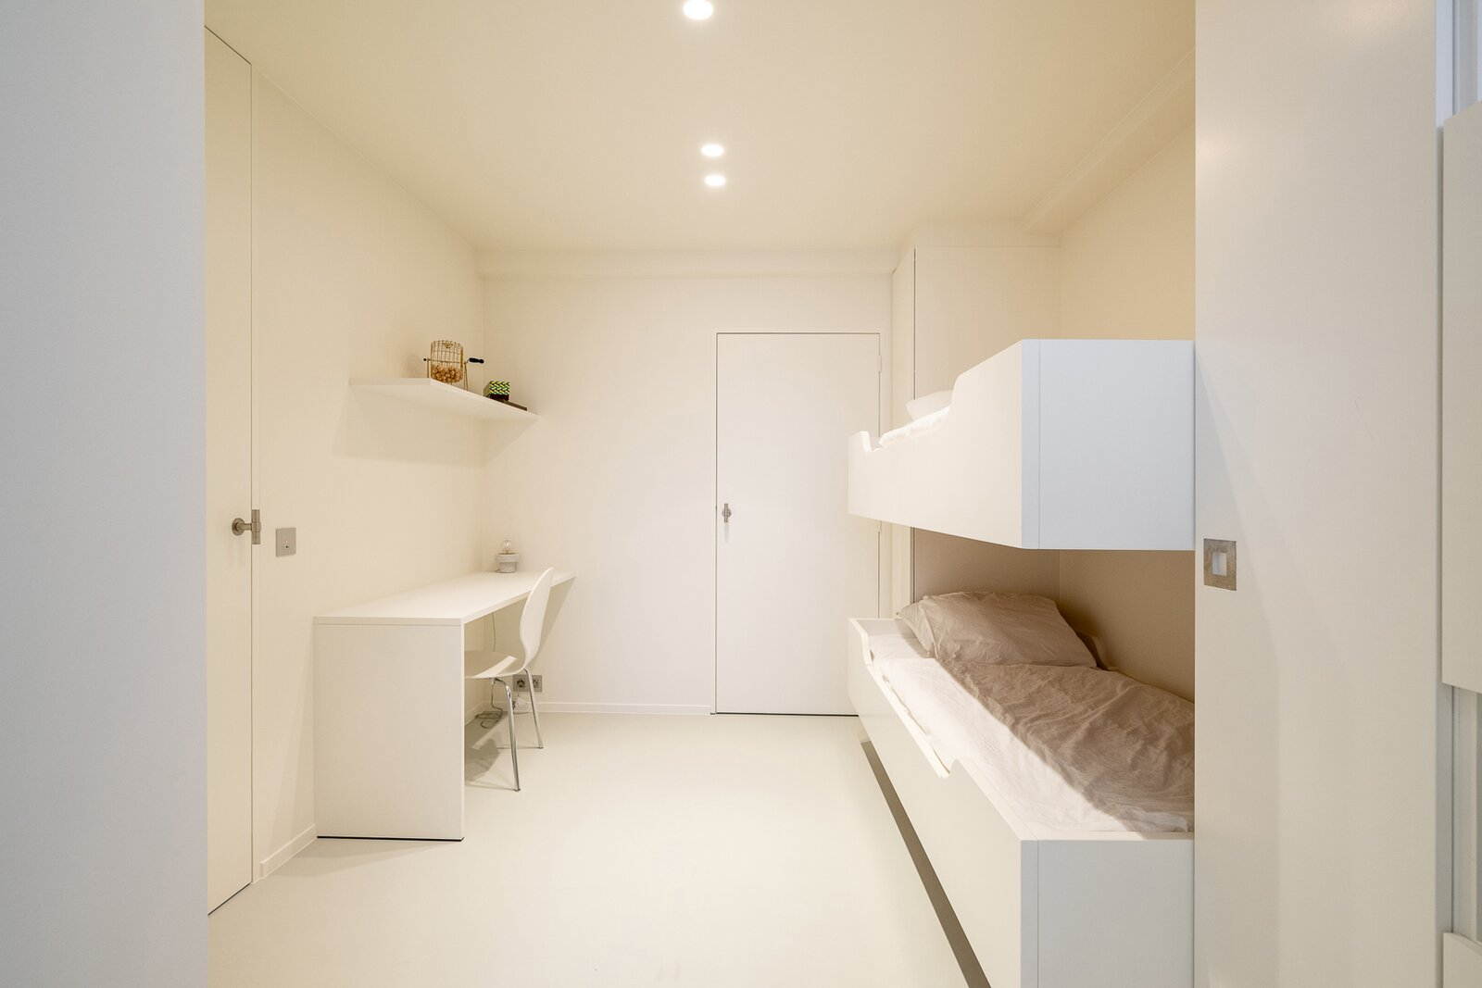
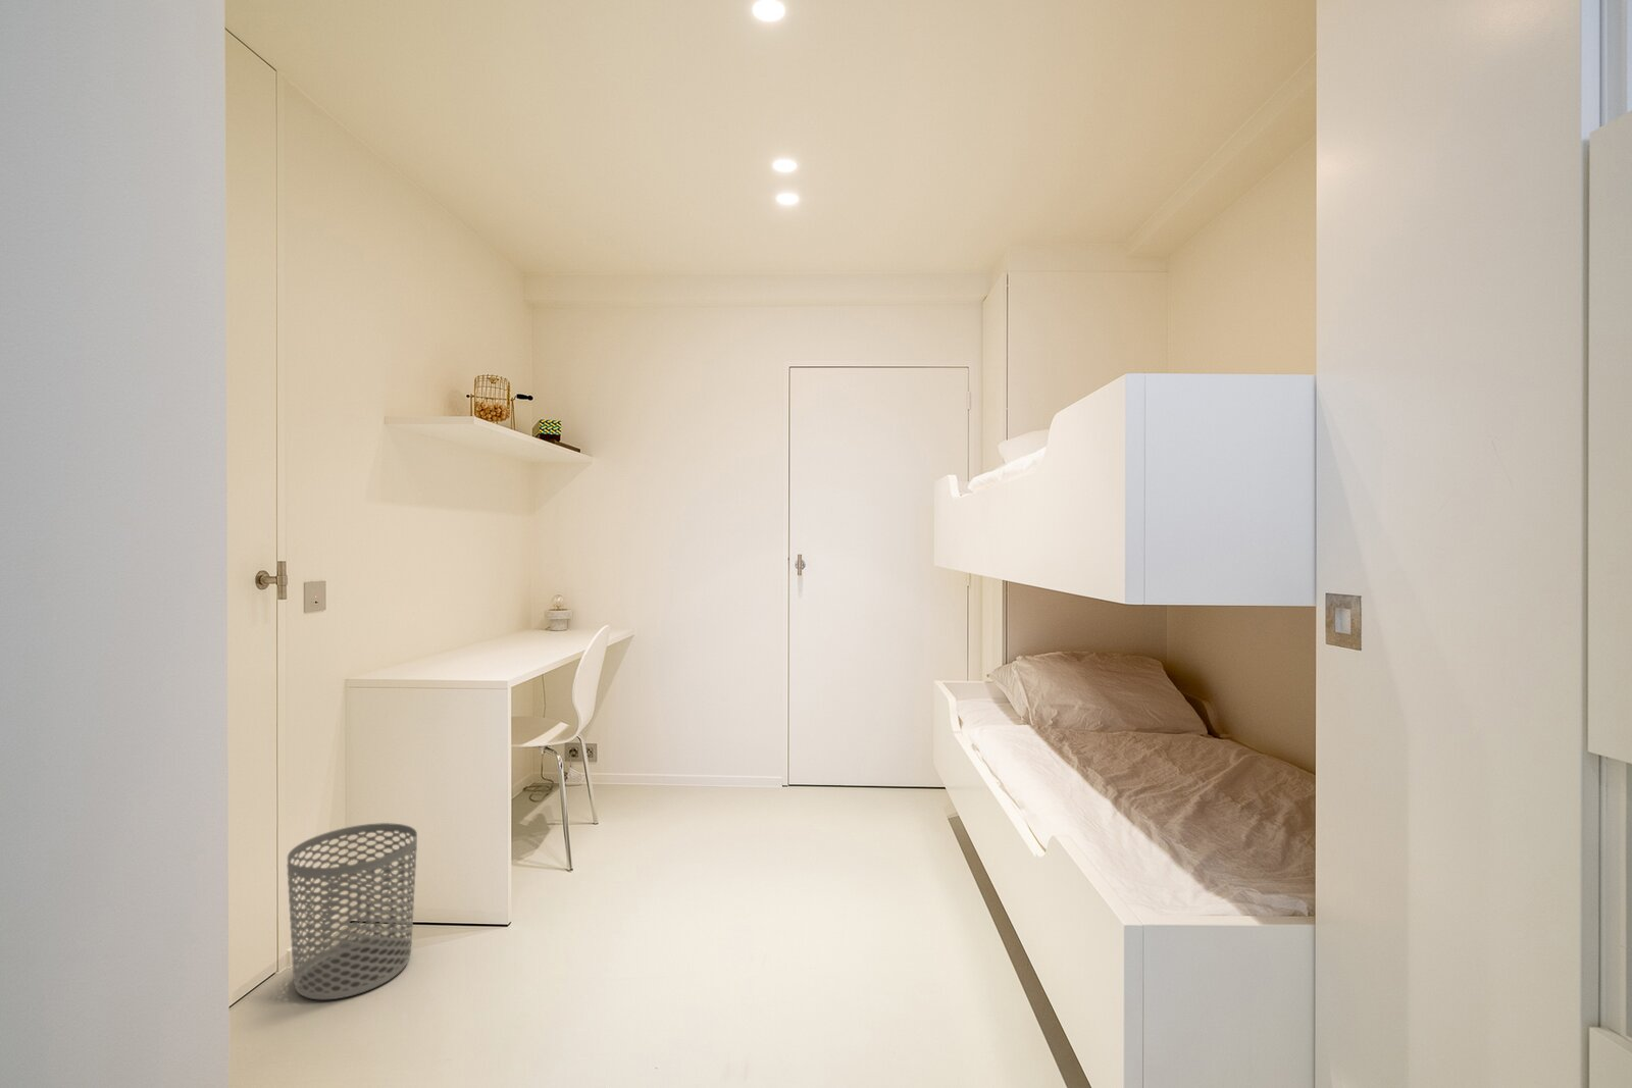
+ waste bin (353, 907)
